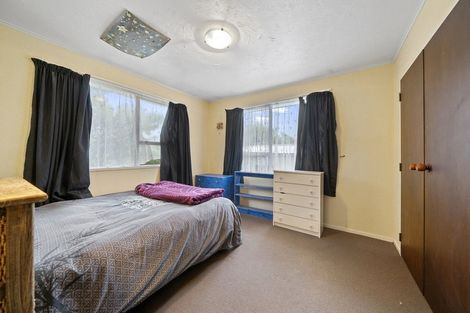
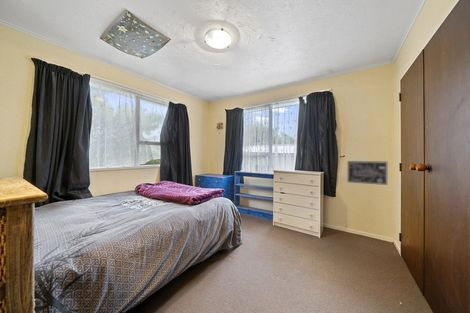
+ wall art (366, 172)
